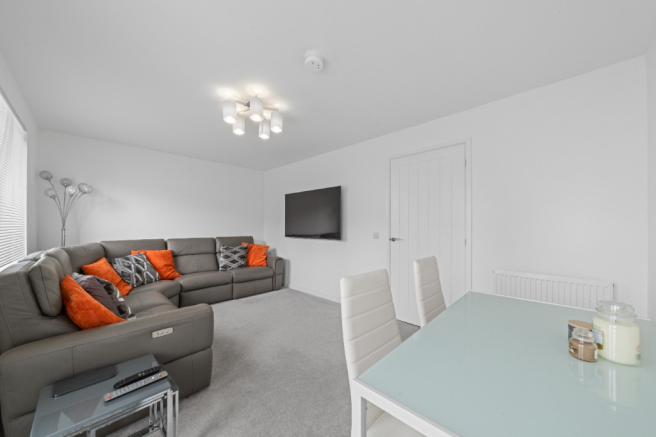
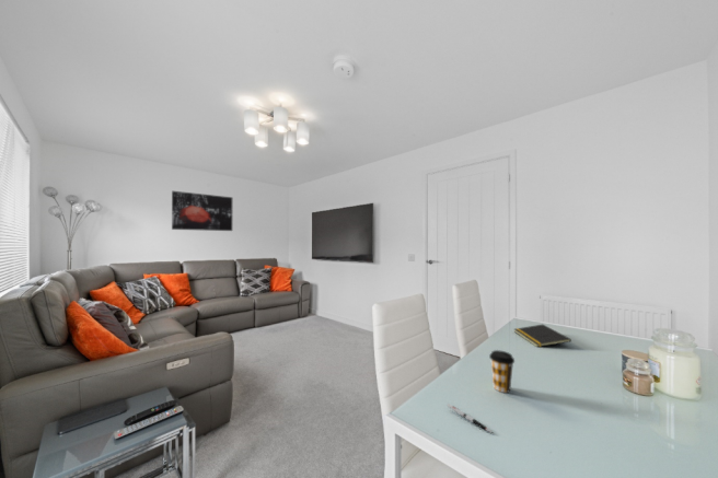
+ pen (468, 417)
+ wall art (204, 212)
+ coffee cup (501, 371)
+ notepad (540, 335)
